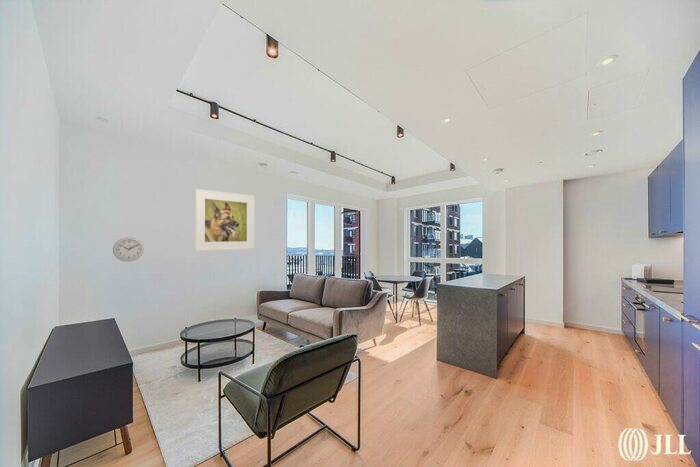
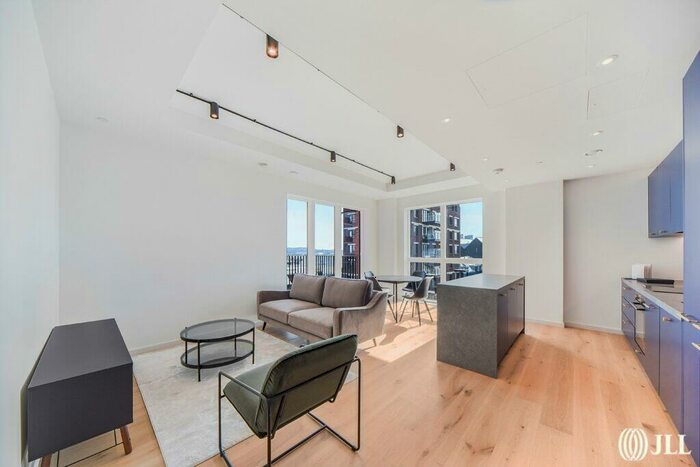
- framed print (226, 221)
- wall clock (128, 249)
